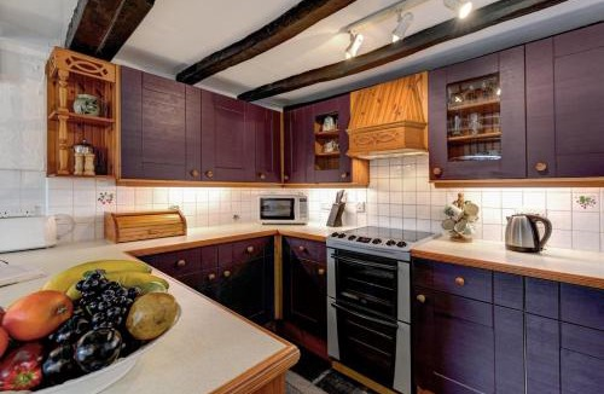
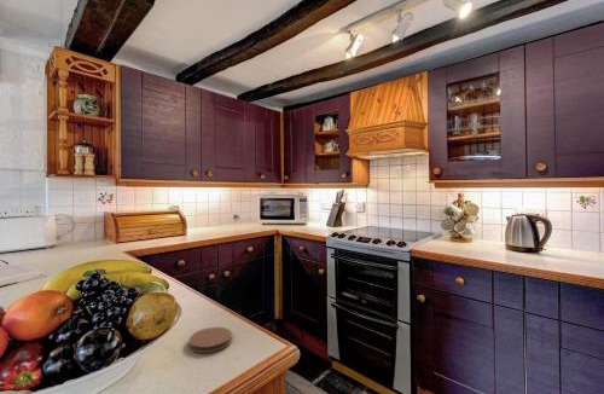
+ coaster (210, 338)
